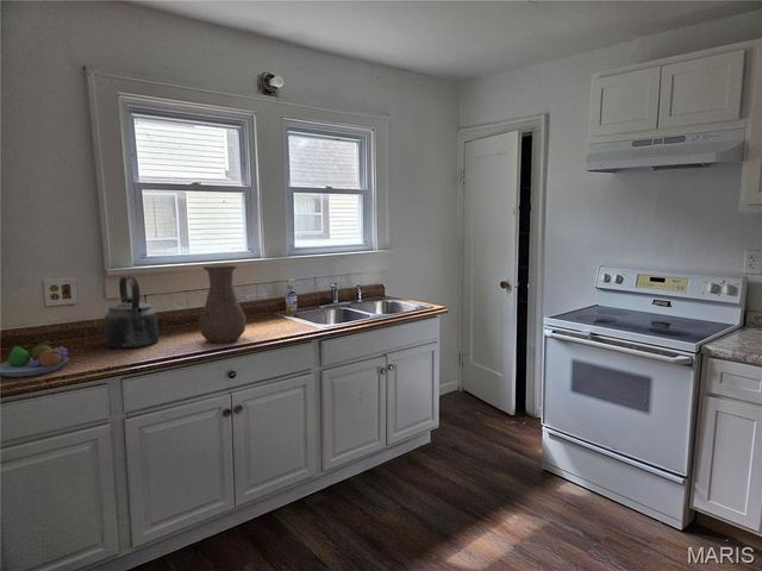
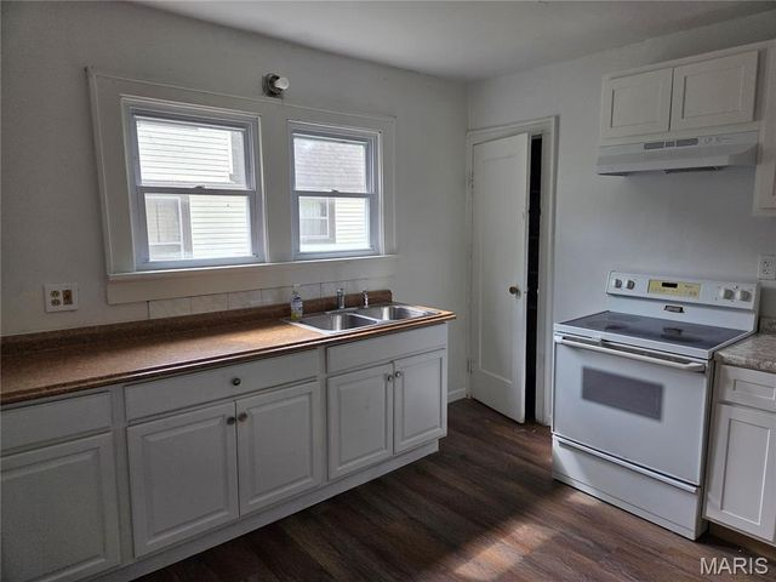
- kettle (131, 310)
- fruit bowl (31, 357)
- vase (221, 302)
